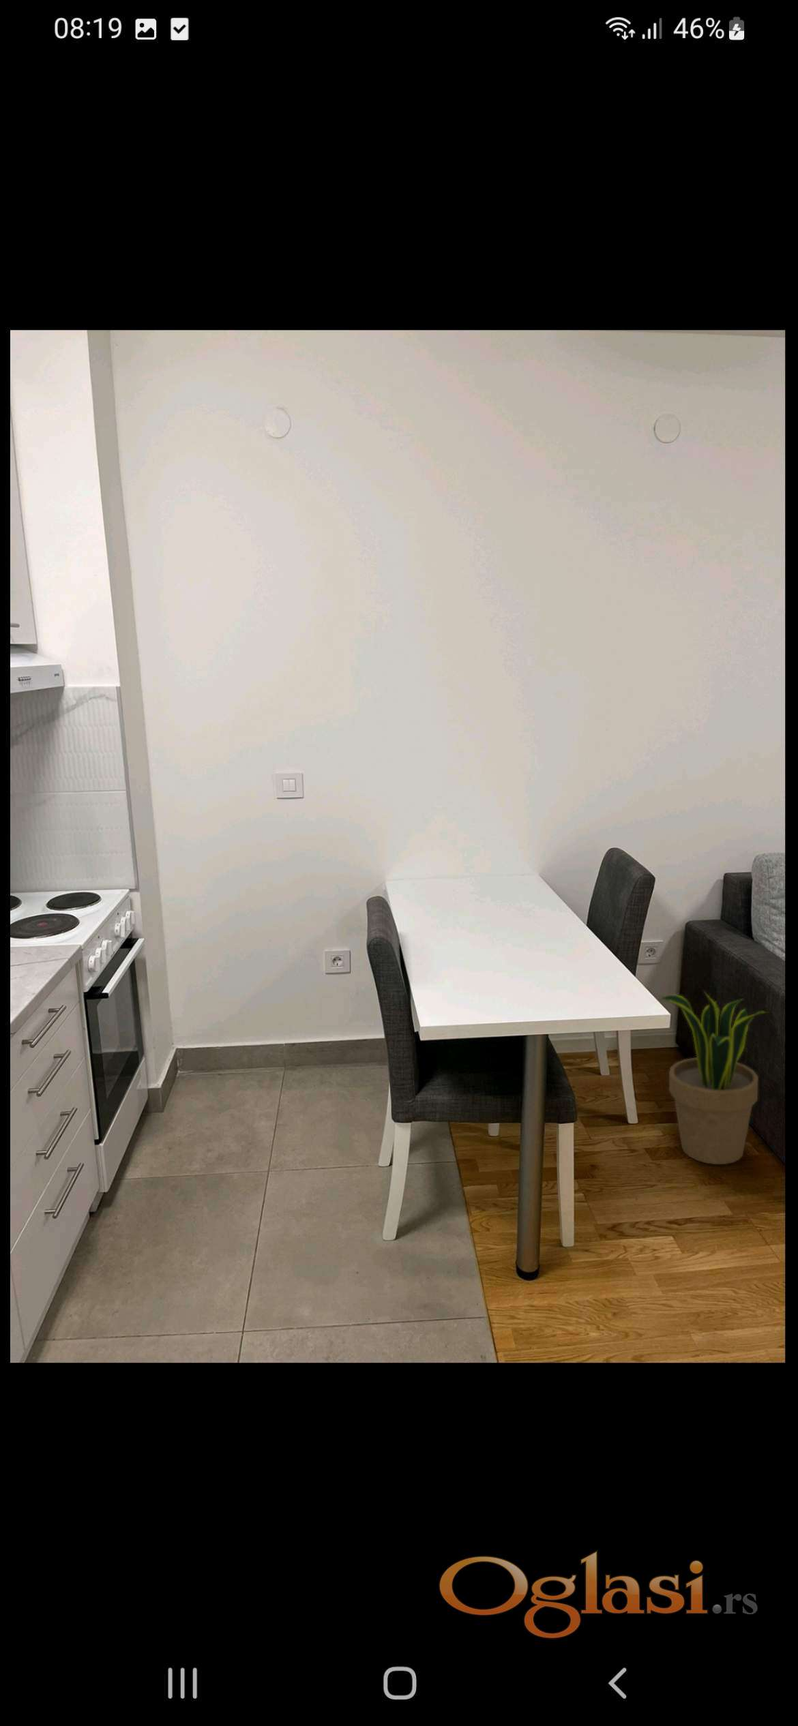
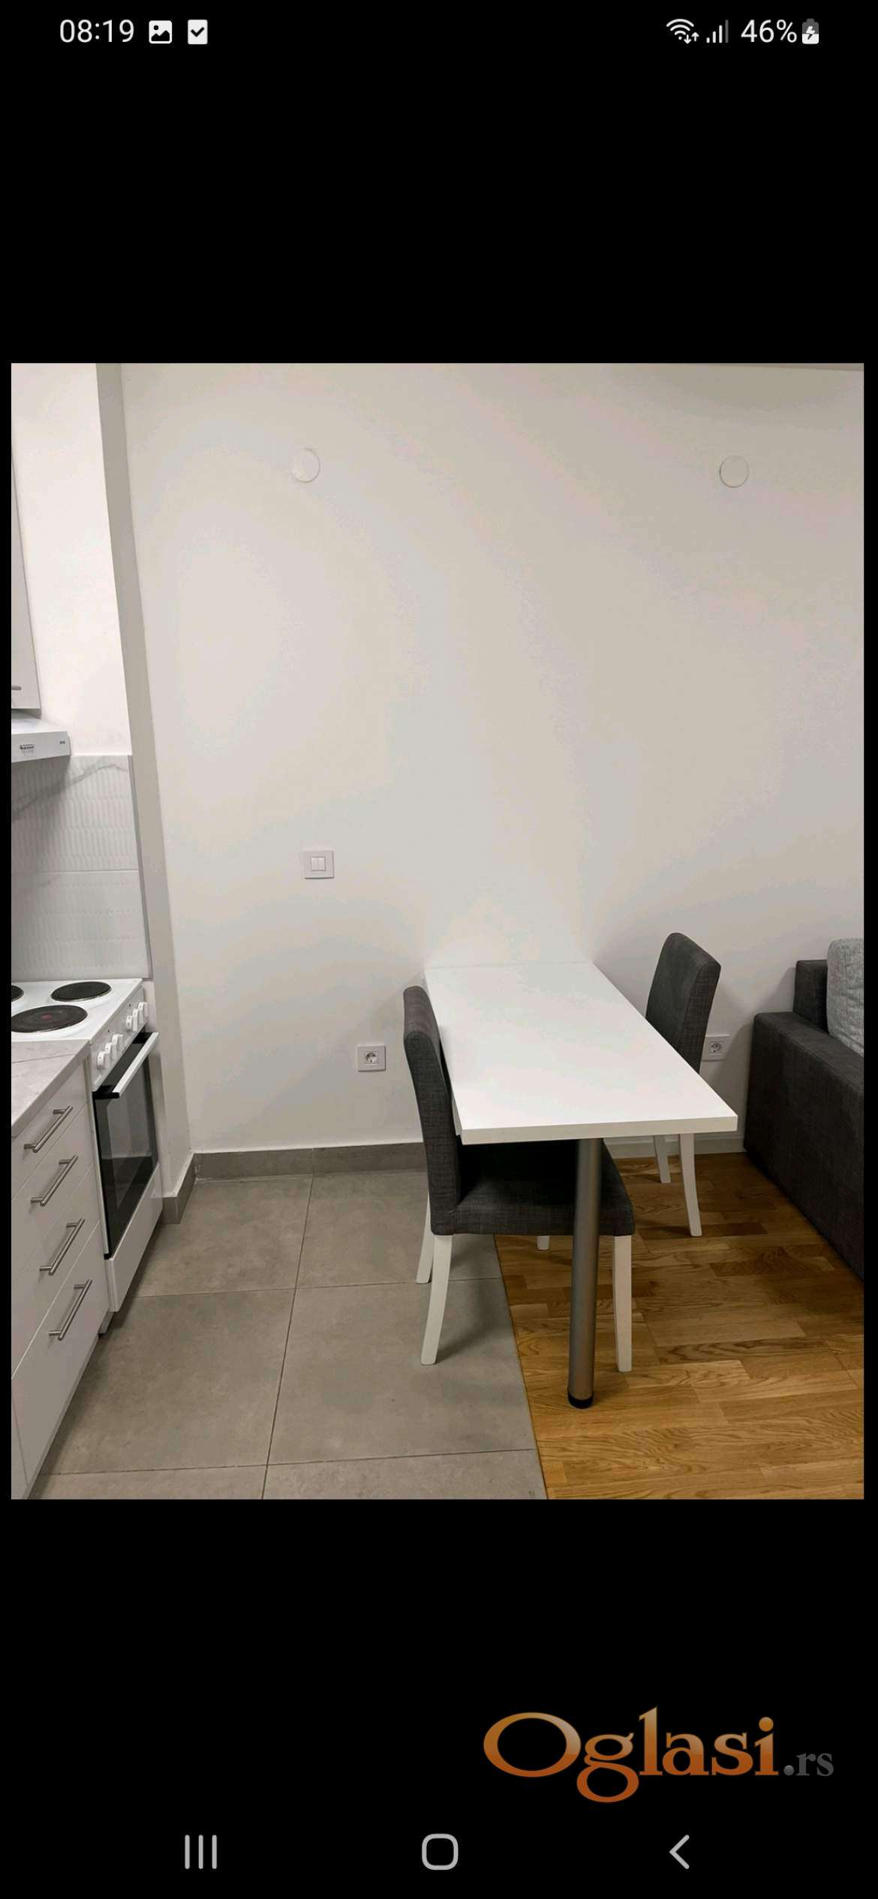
- potted plant (709, 1073)
